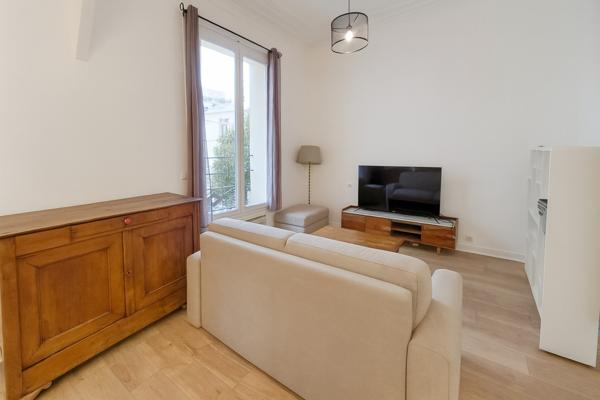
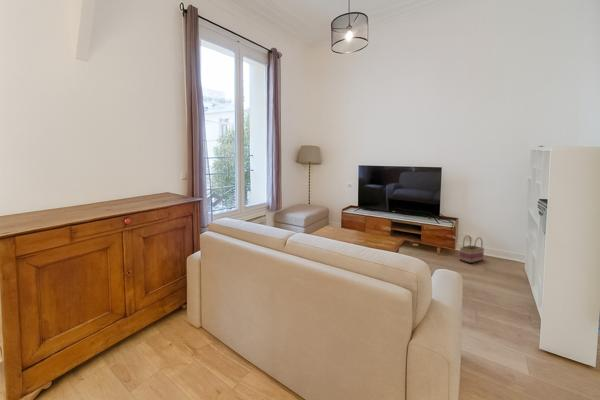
+ basket (472, 248)
